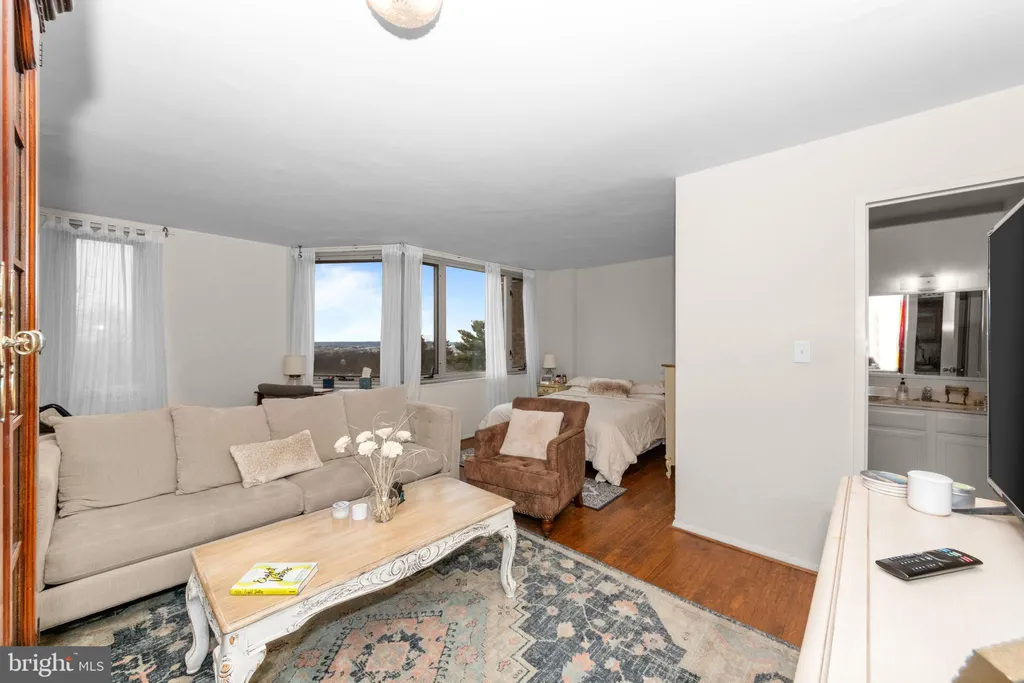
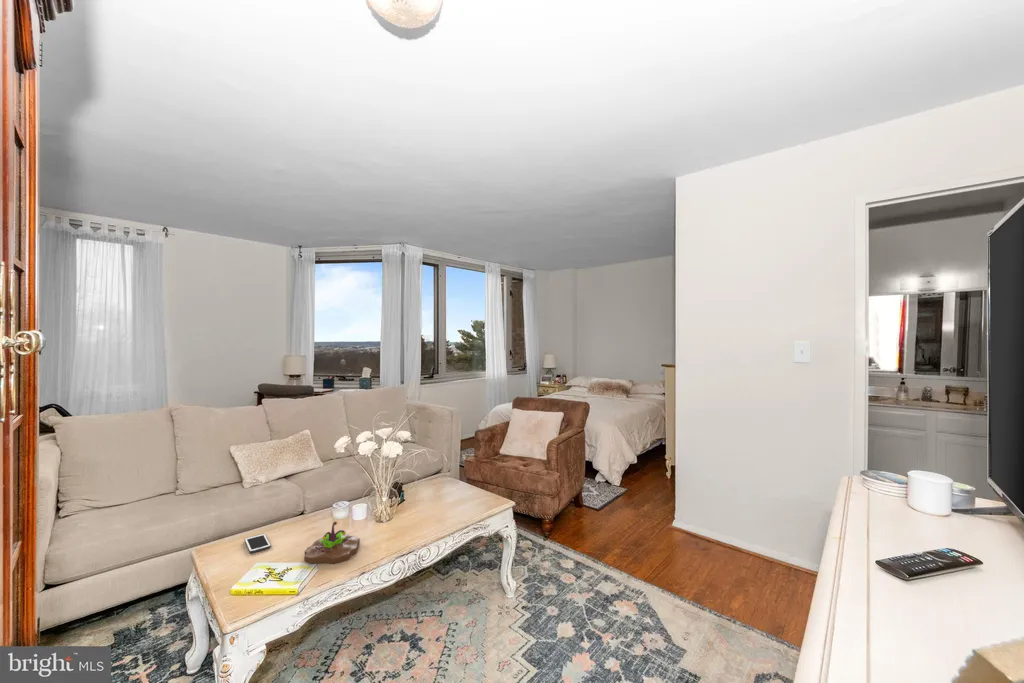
+ succulent planter (333, 537)
+ cell phone (257, 543)
